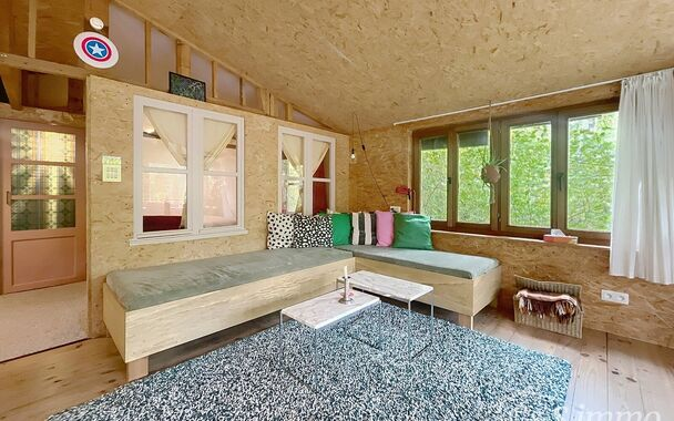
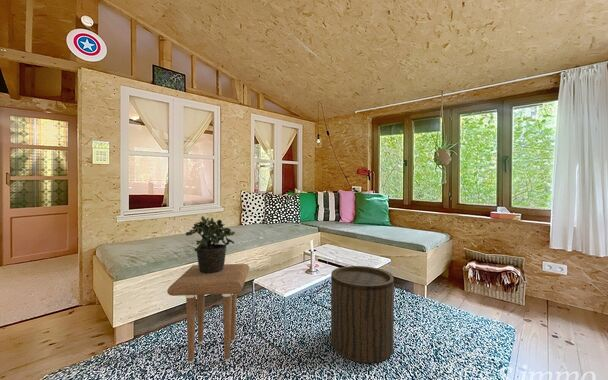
+ stool (361, 308)
+ potted plant (209, 242)
+ side table (223, 311)
